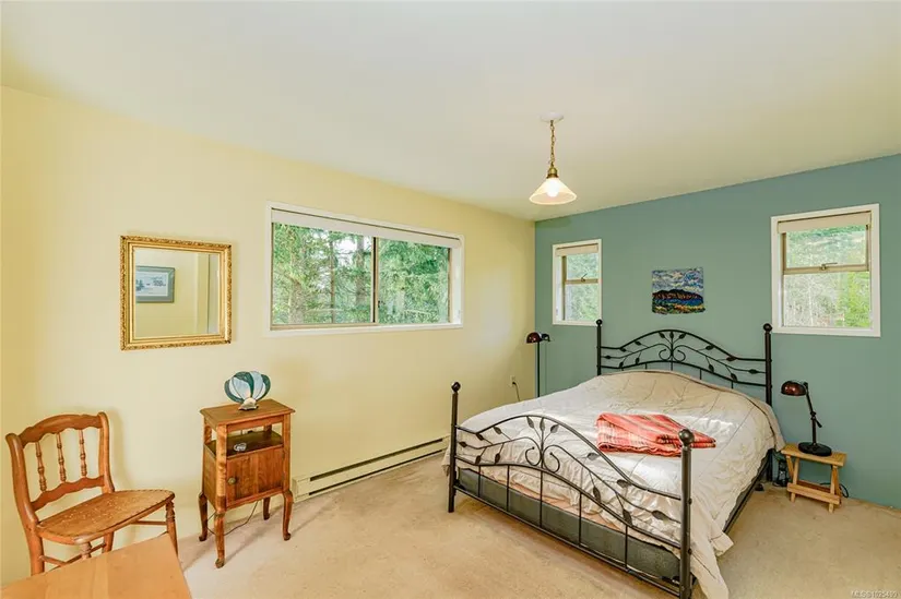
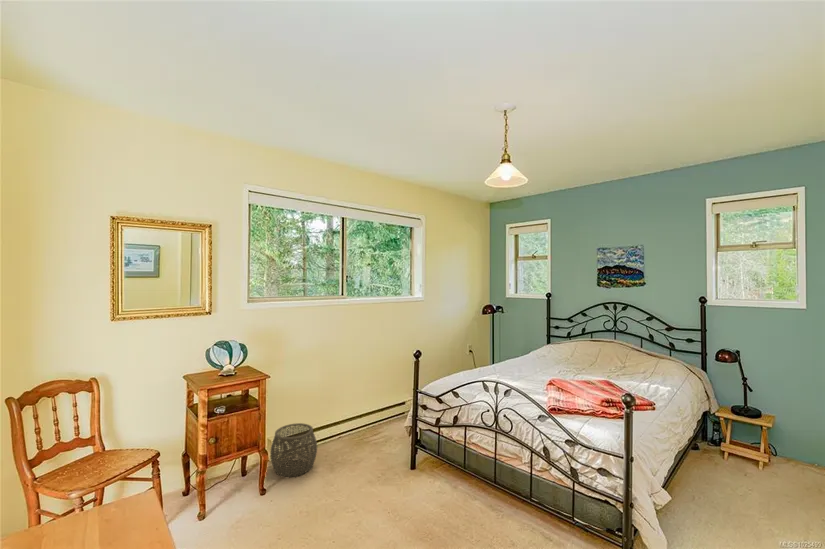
+ woven basket (294, 449)
